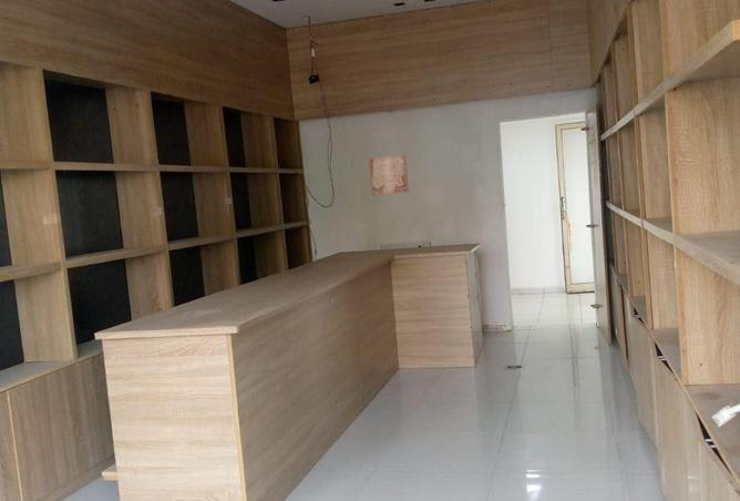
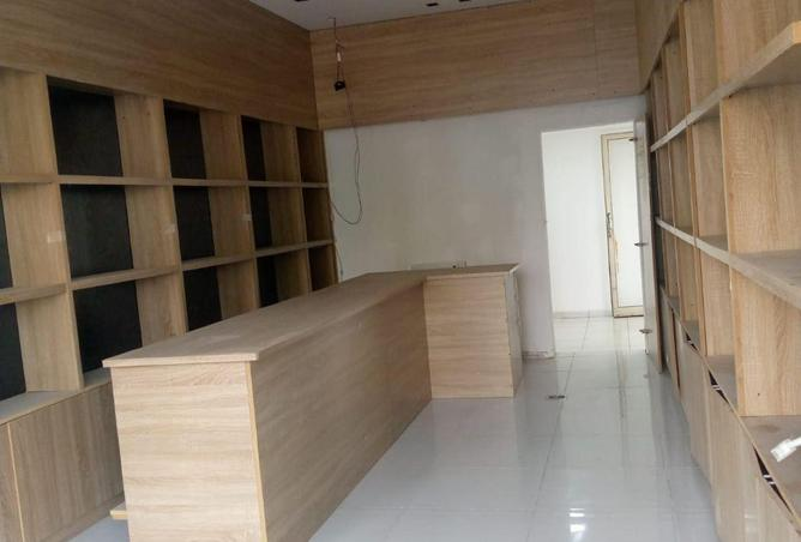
- wall art (388, 175)
